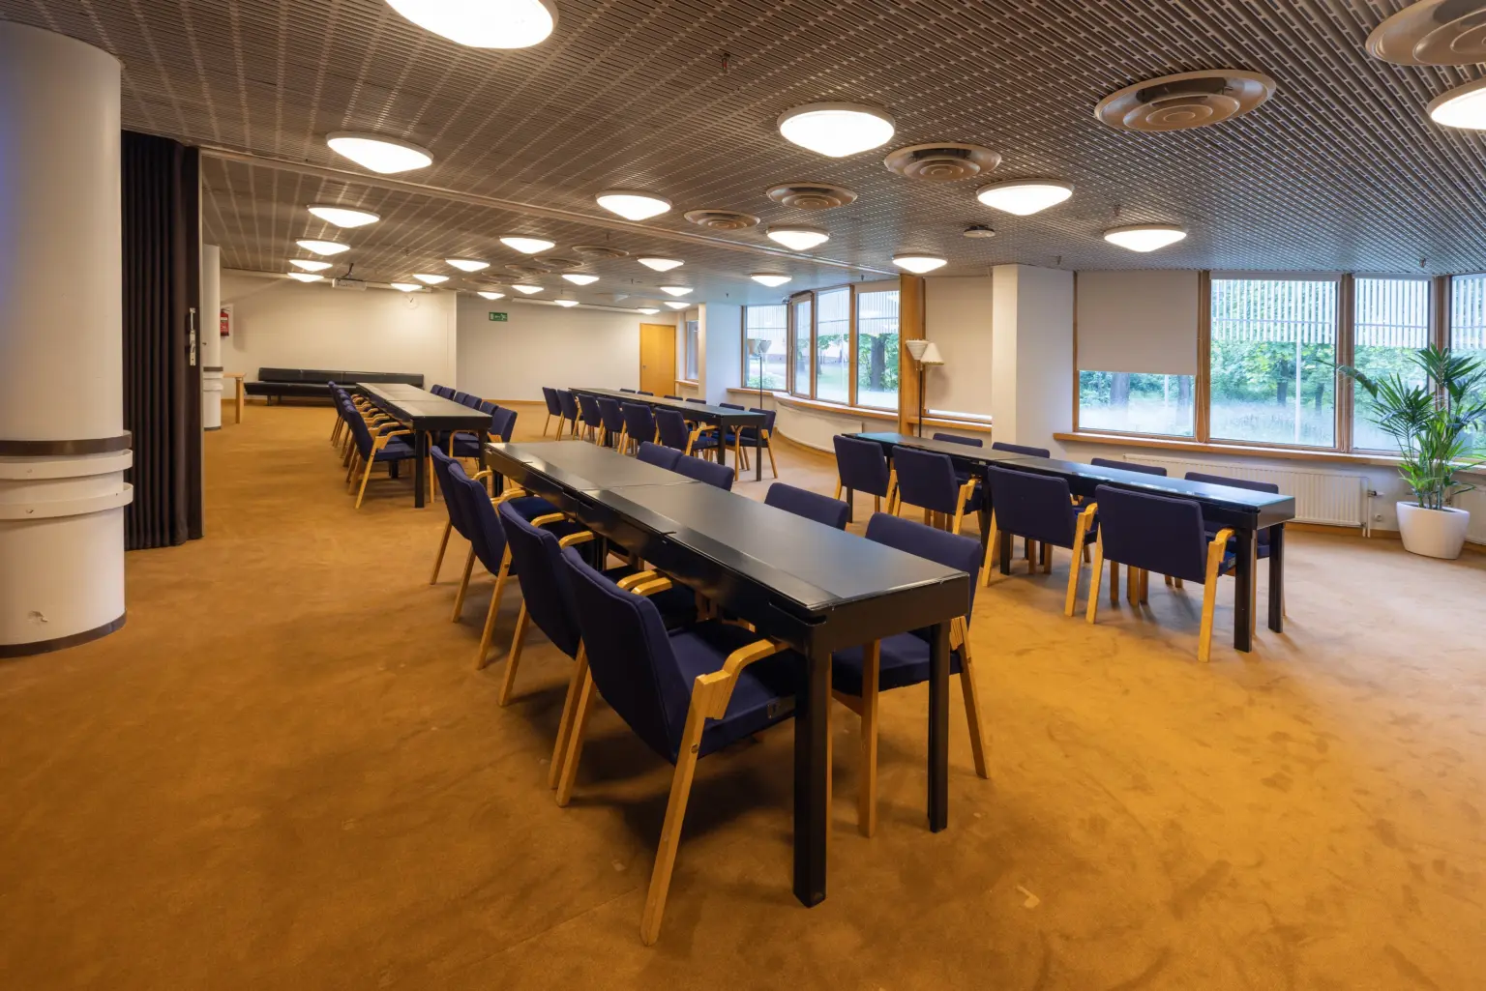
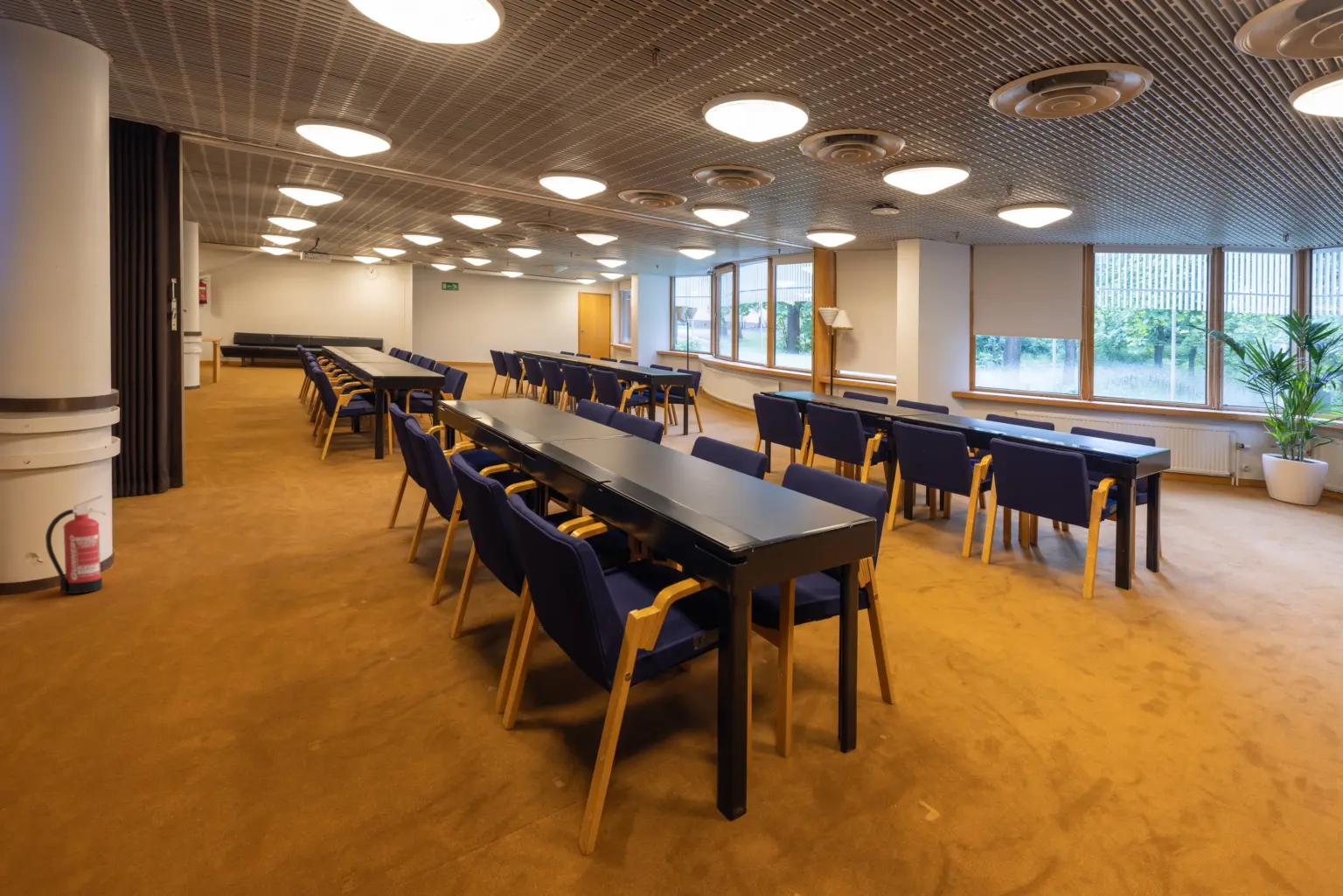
+ fire extinguisher (77, 544)
